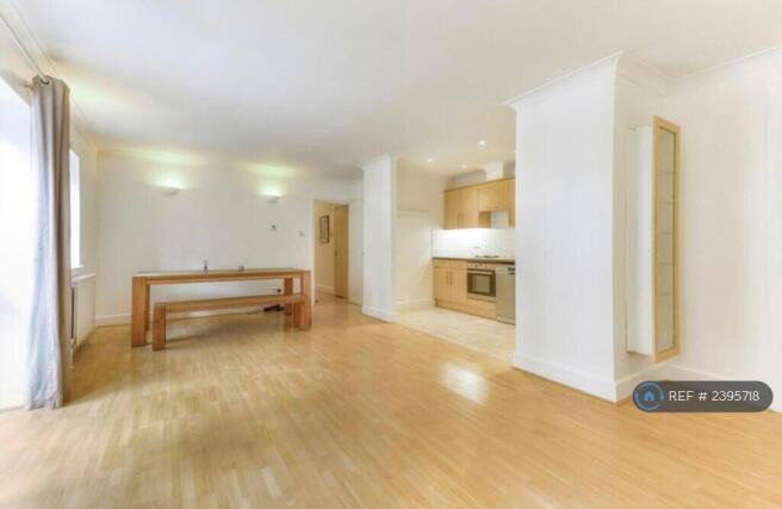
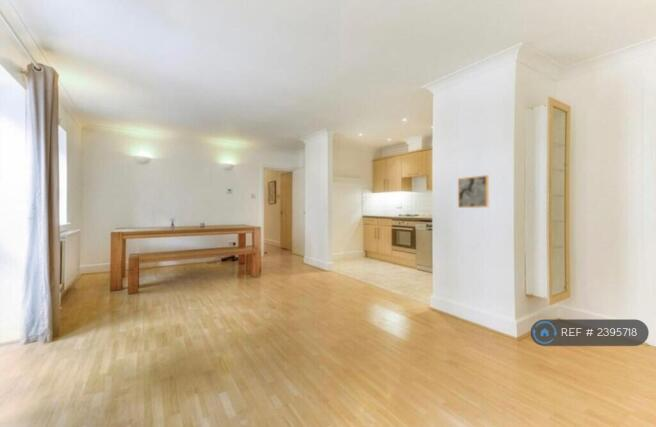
+ wall art (472, 192)
